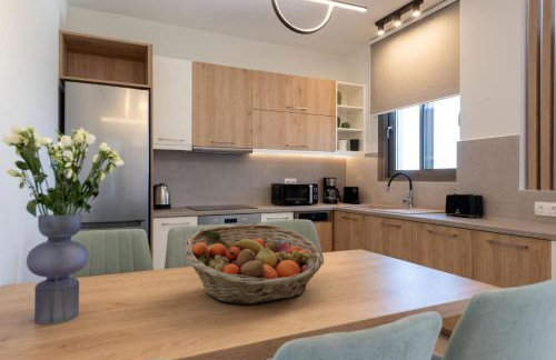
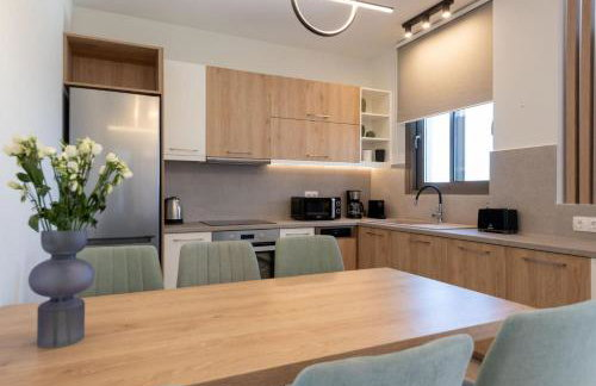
- fruit basket (255, 259)
